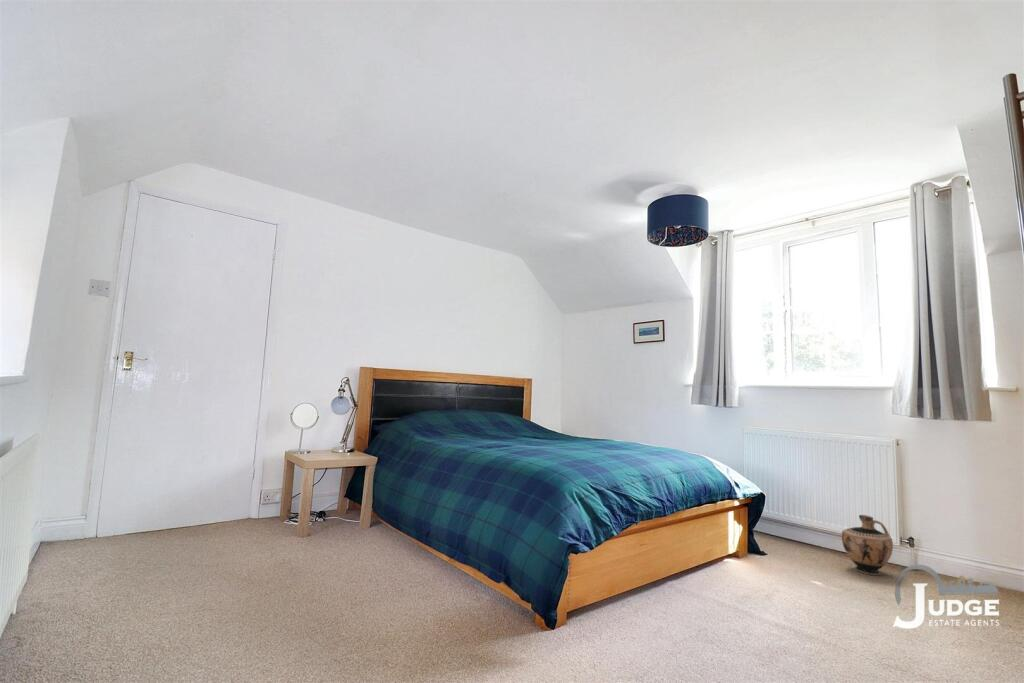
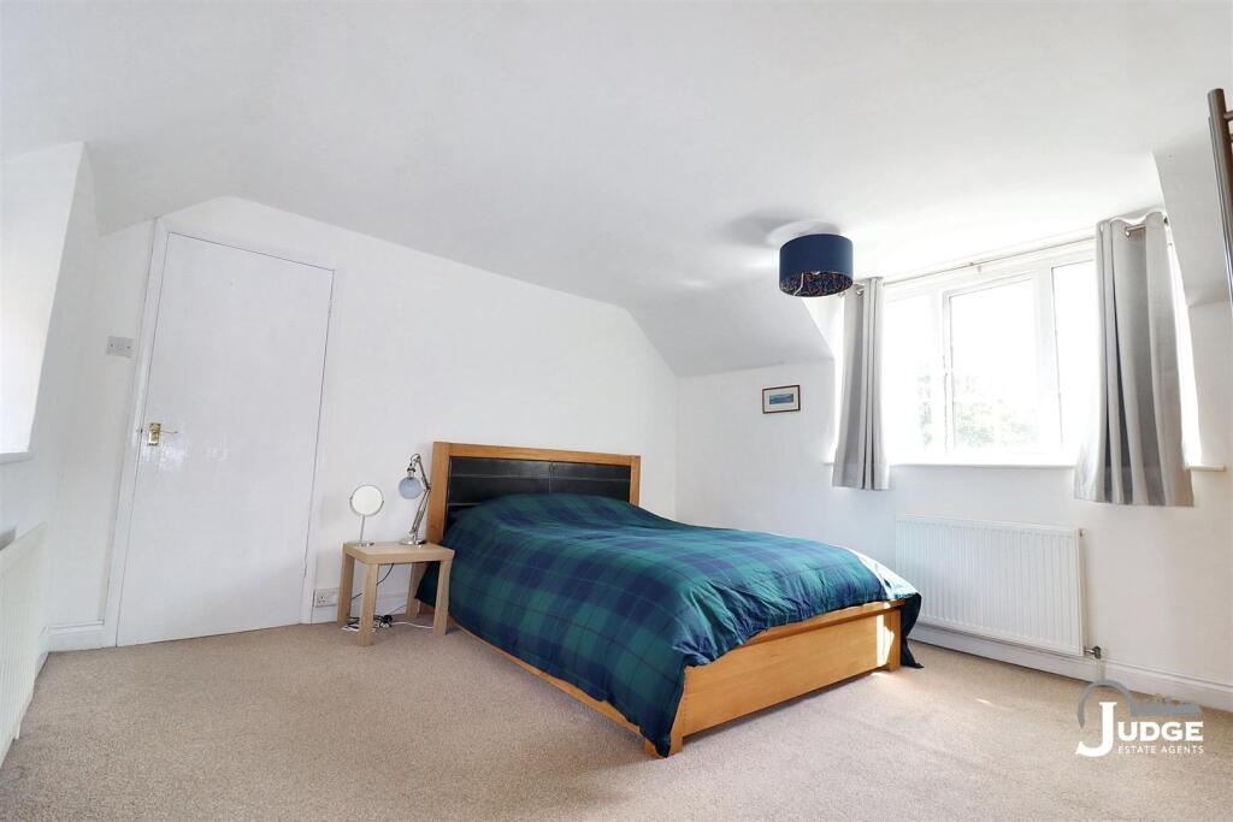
- ceramic jug (866, 543)
